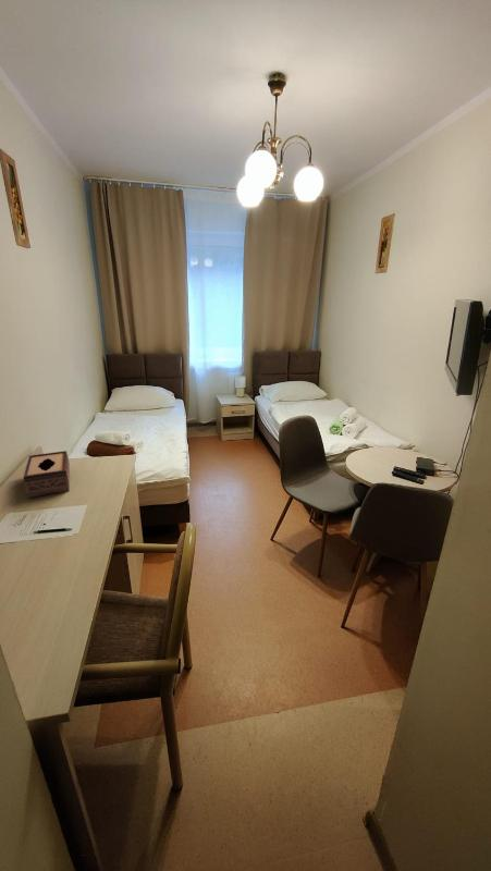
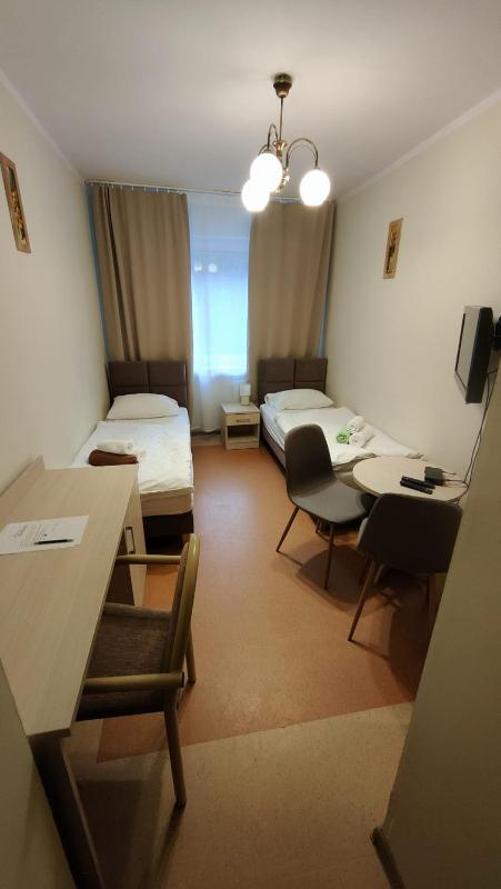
- tissue box (48, 473)
